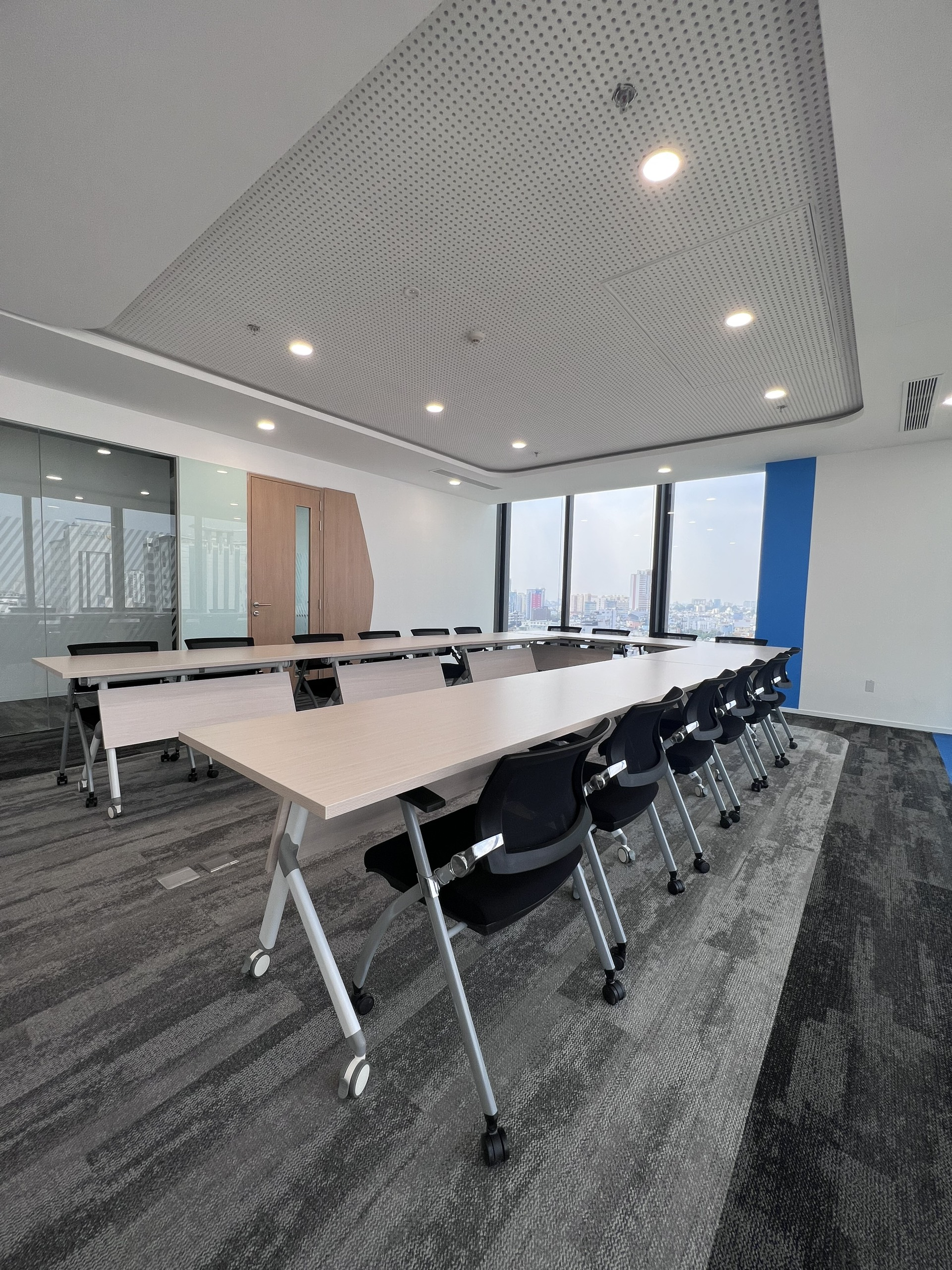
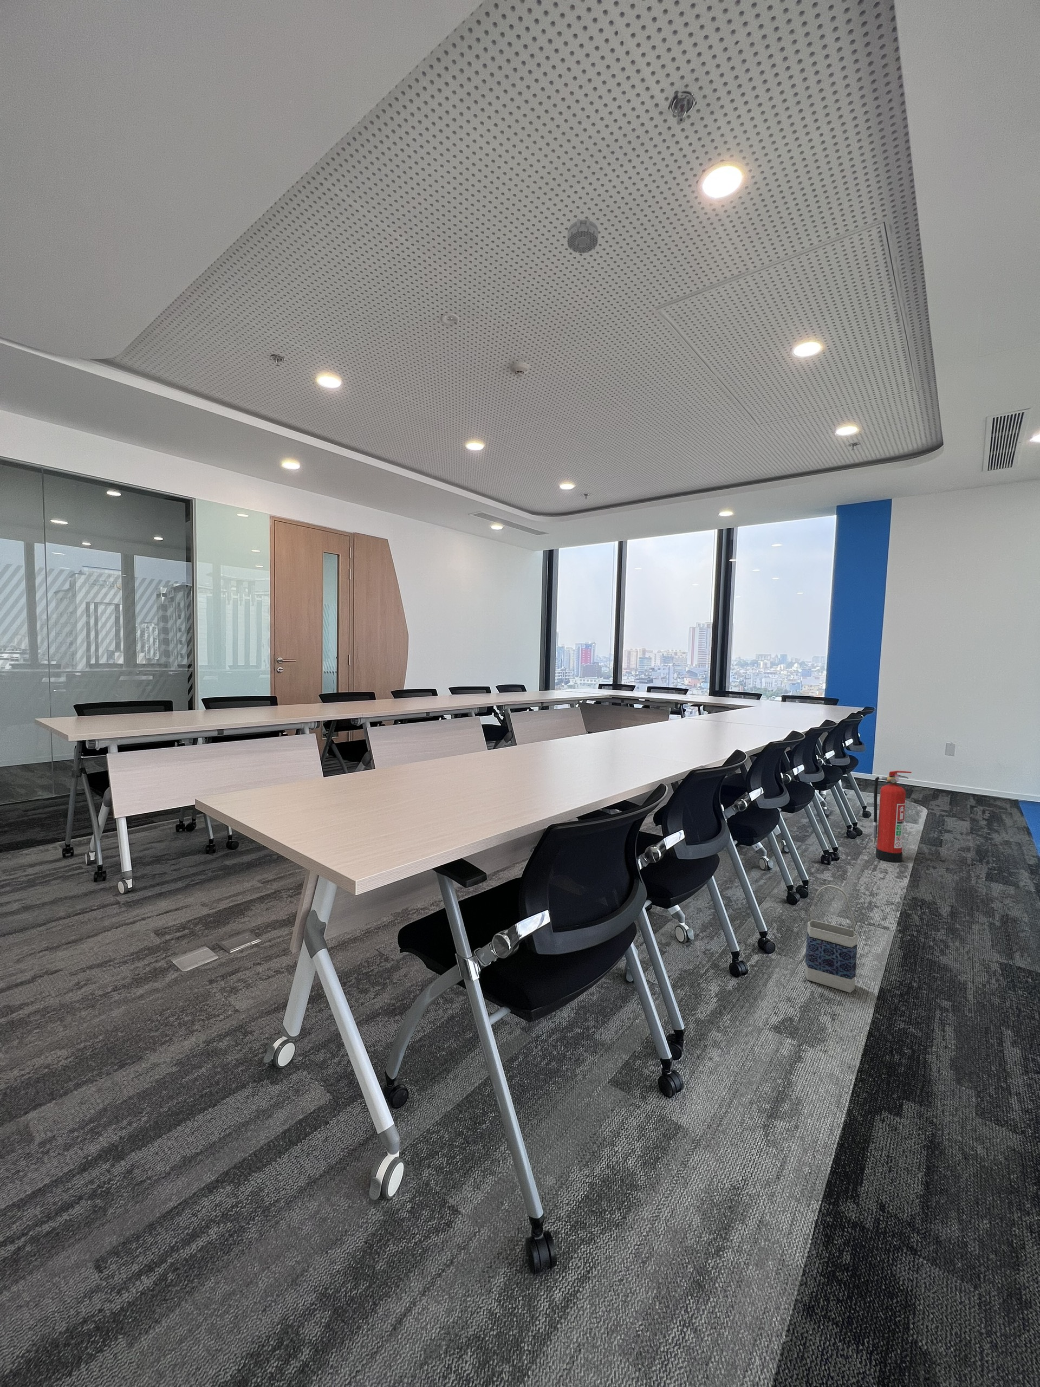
+ bag (831, 934)
+ fire extinguisher (890, 814)
+ smoke detector (582, 235)
